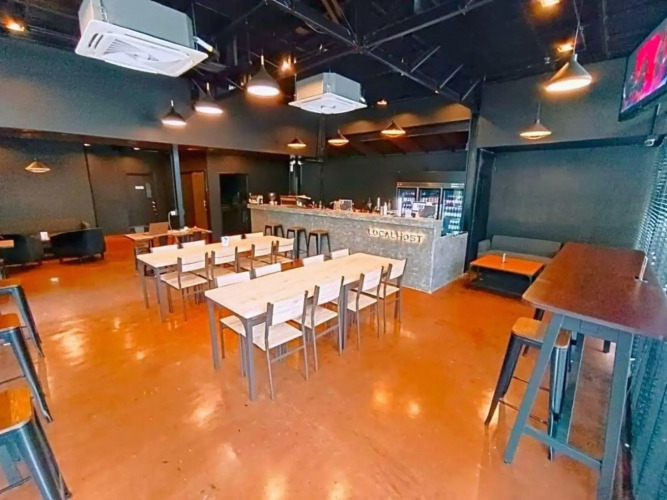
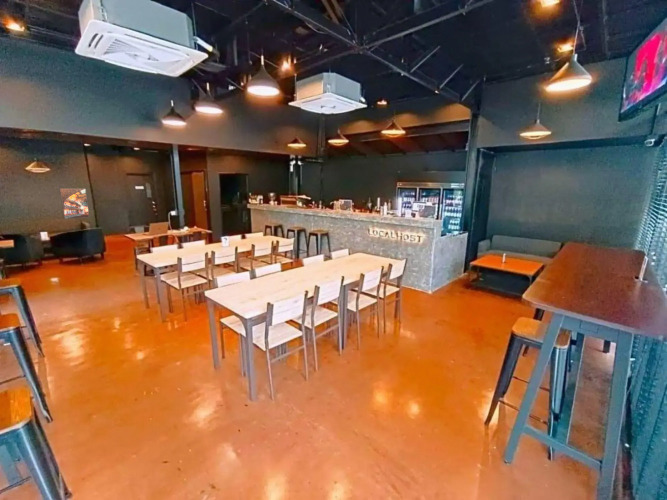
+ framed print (75, 203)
